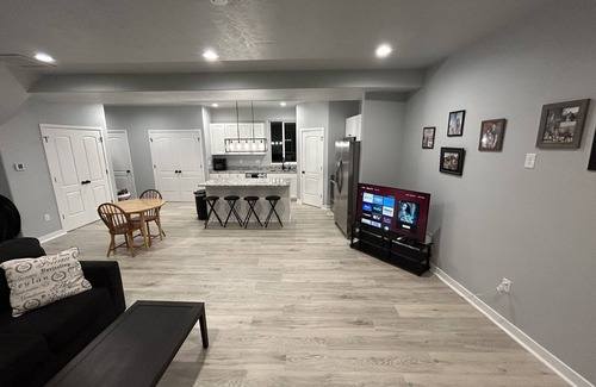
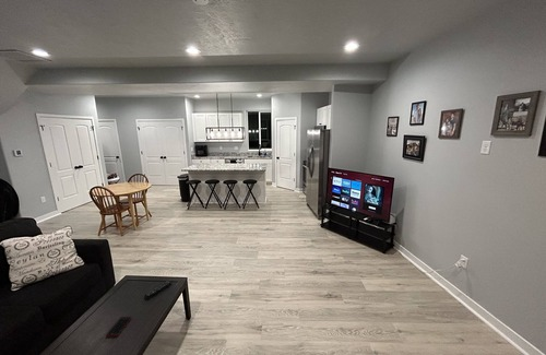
+ cell phone (119, 326)
+ remote control (158, 288)
